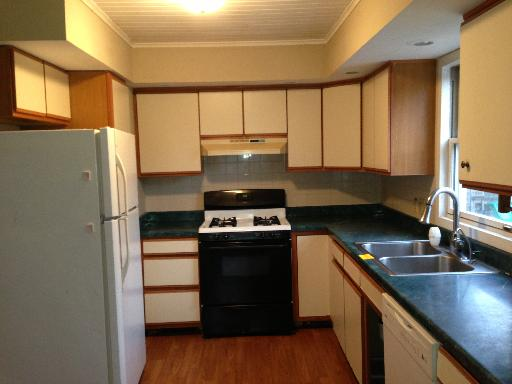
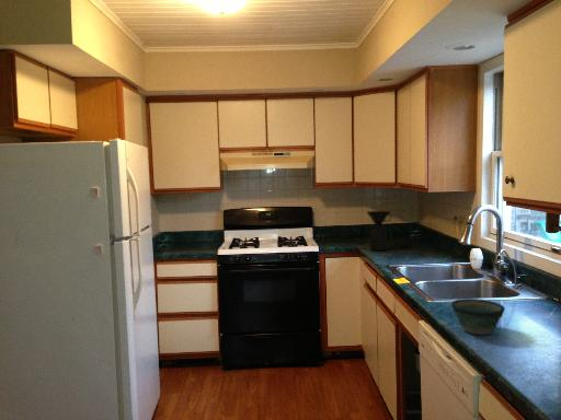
+ coffee maker (378, 230)
+ bowl (477, 317)
